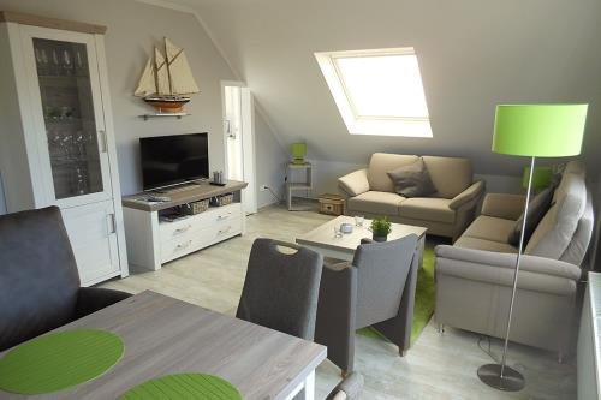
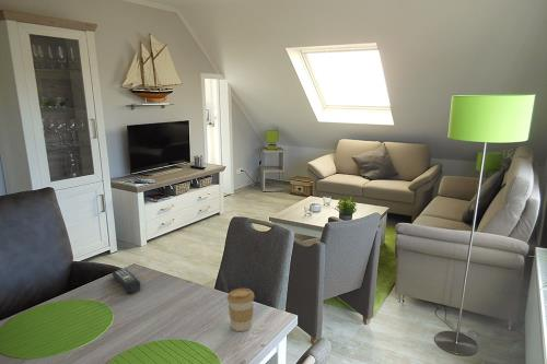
+ coffee cup (241, 308)
+ remote control (126, 279)
